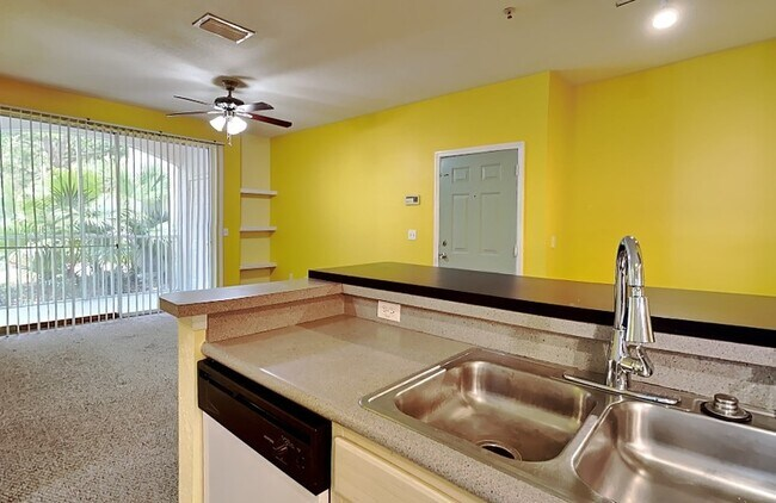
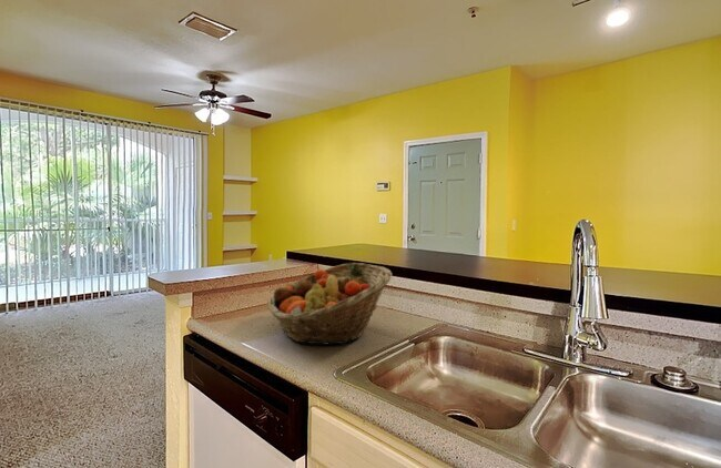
+ fruit basket (328, 297)
